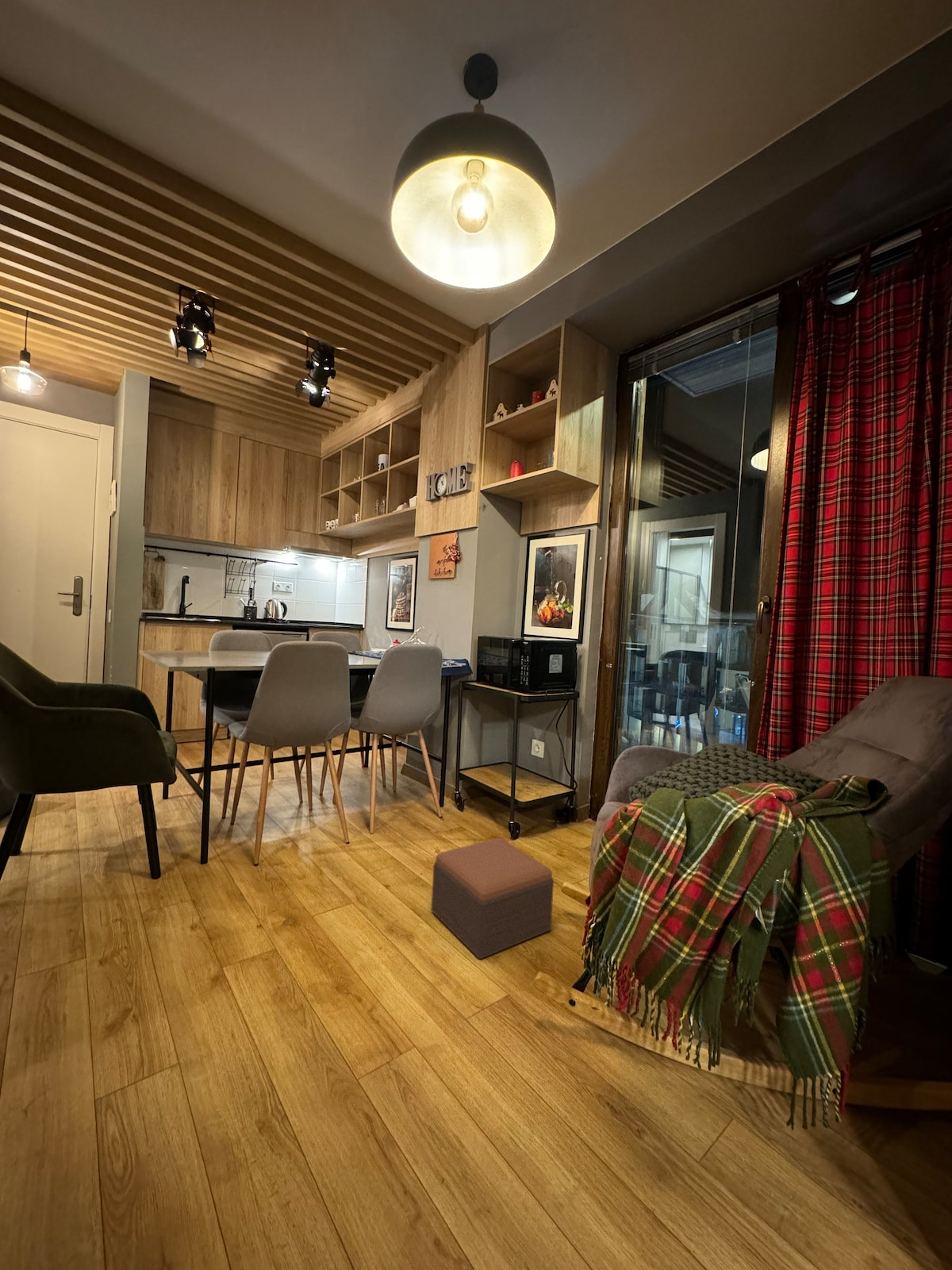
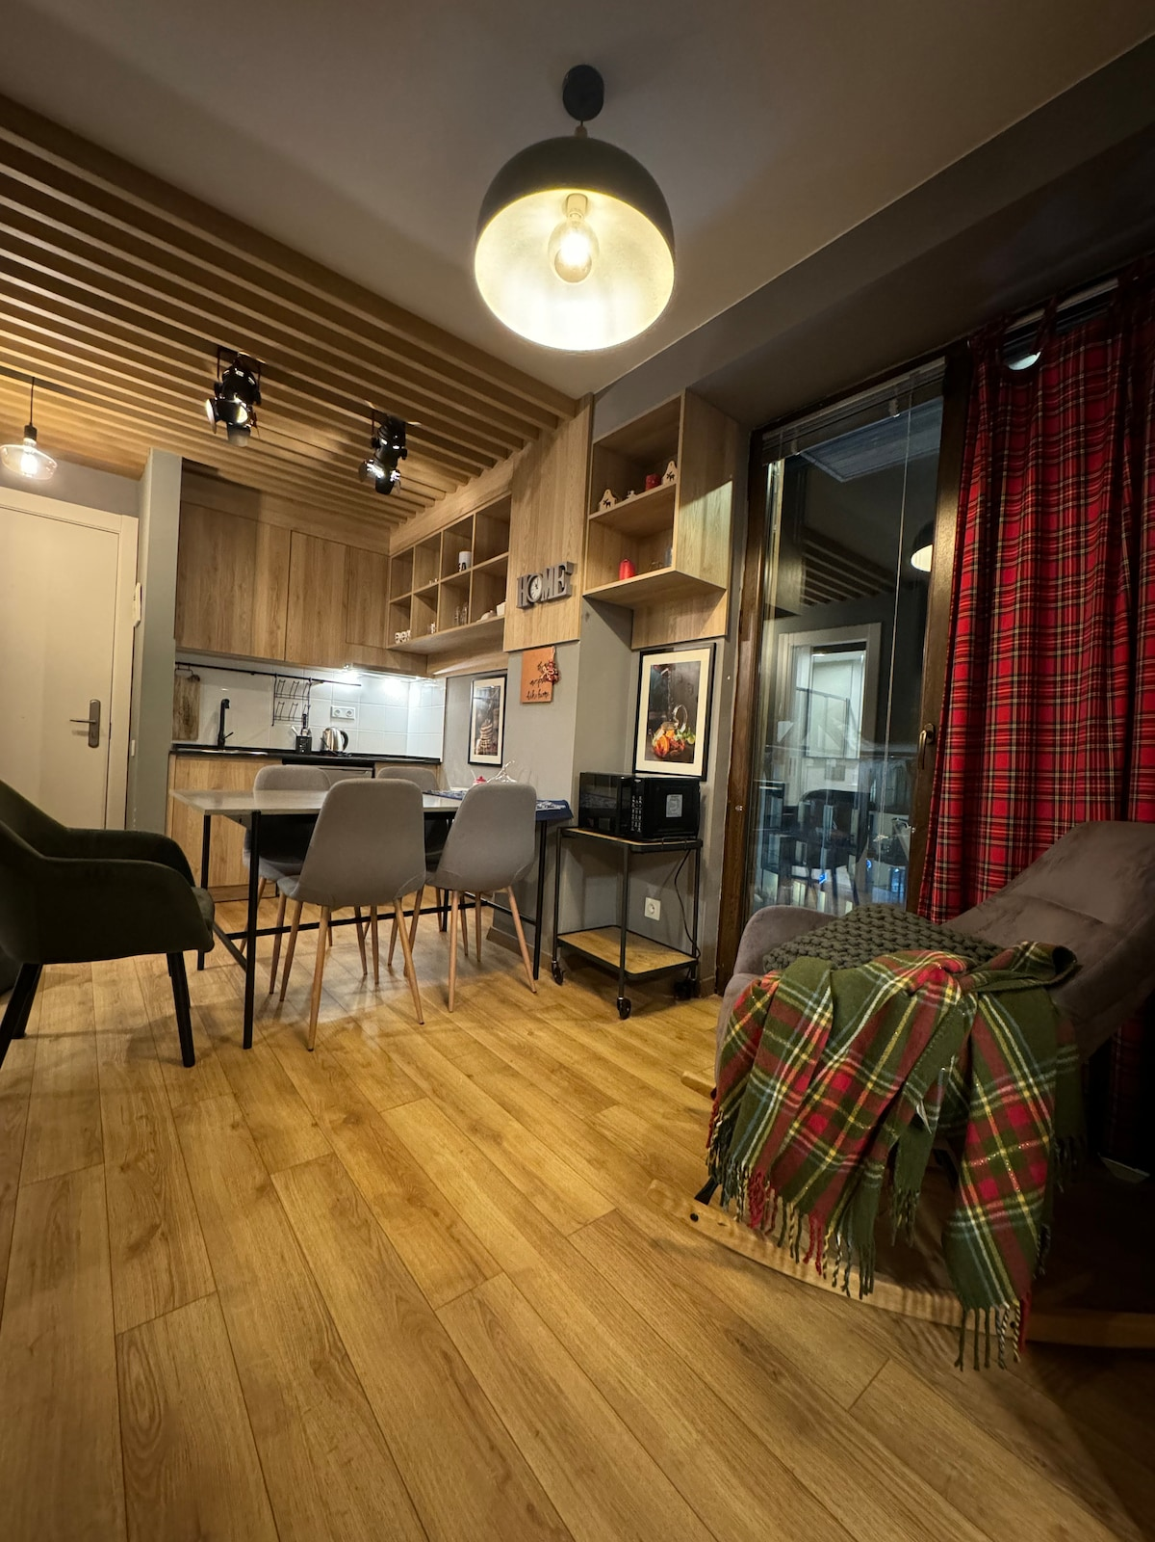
- footstool (491, 889)
